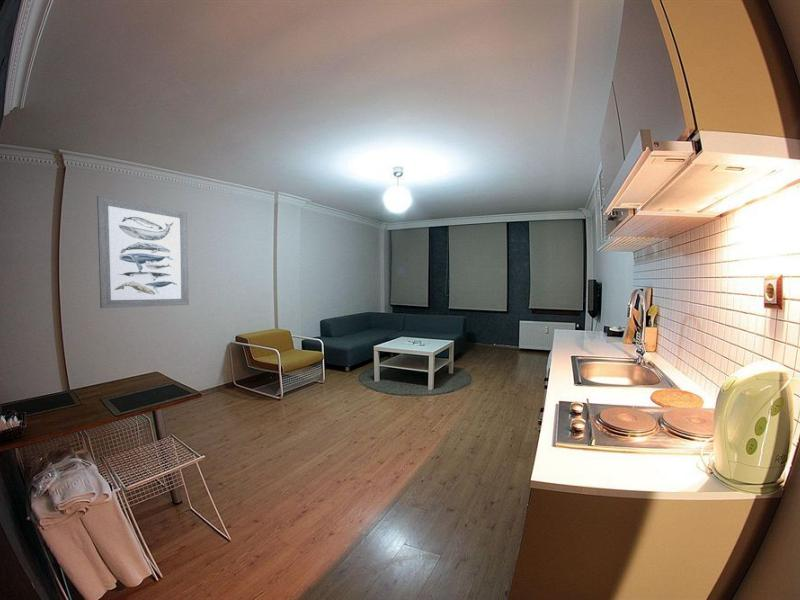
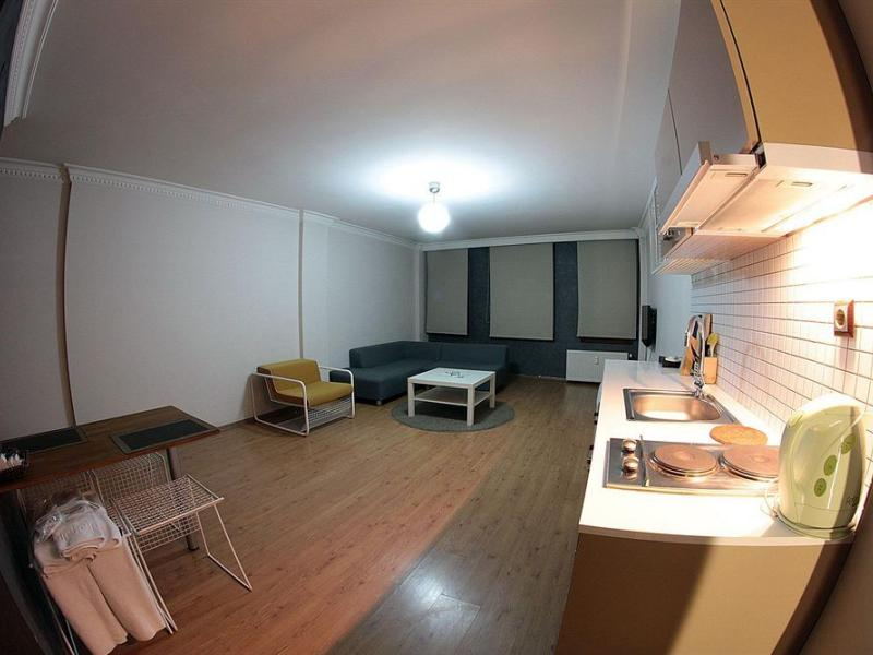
- wall art (147, 256)
